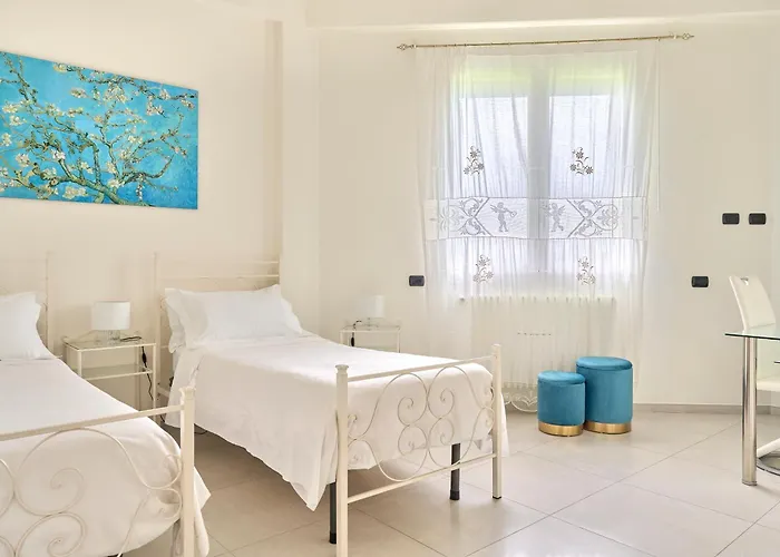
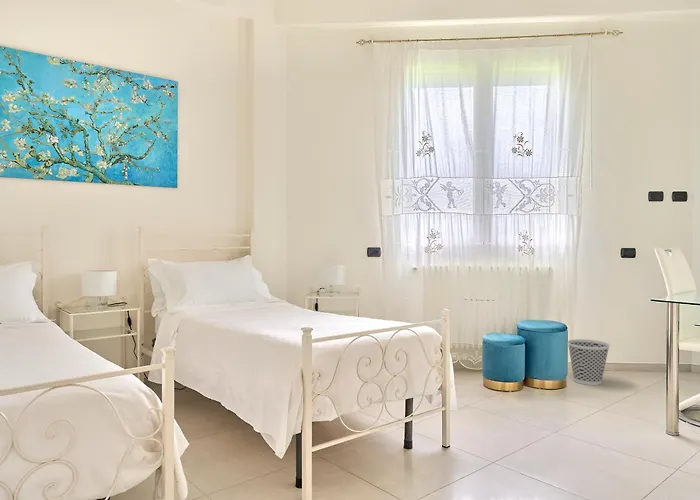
+ wastebasket (587, 362)
